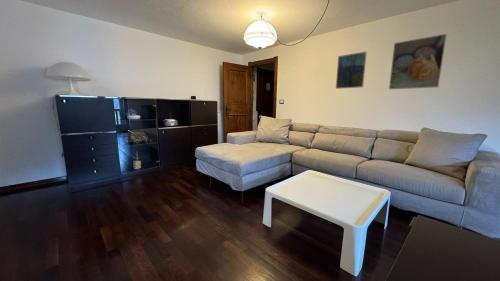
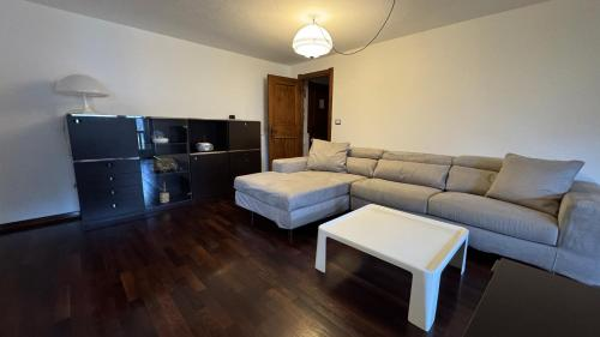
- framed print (350, 71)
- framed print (415, 64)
